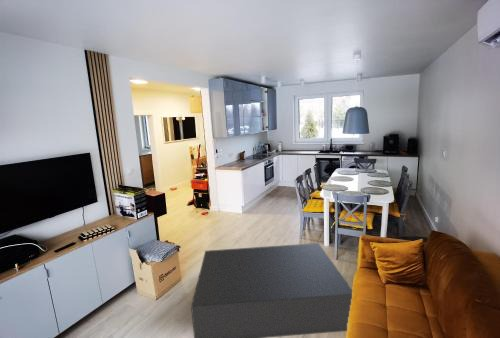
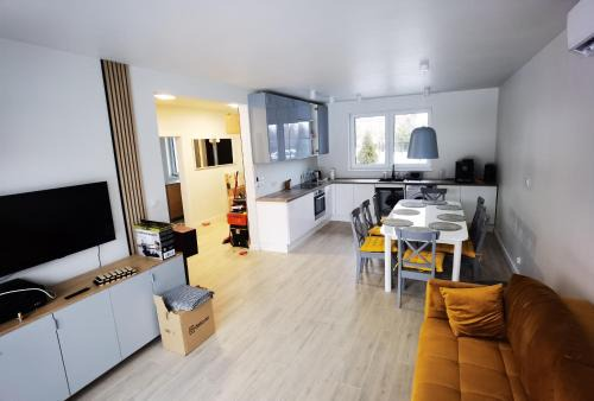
- coffee table (267, 284)
